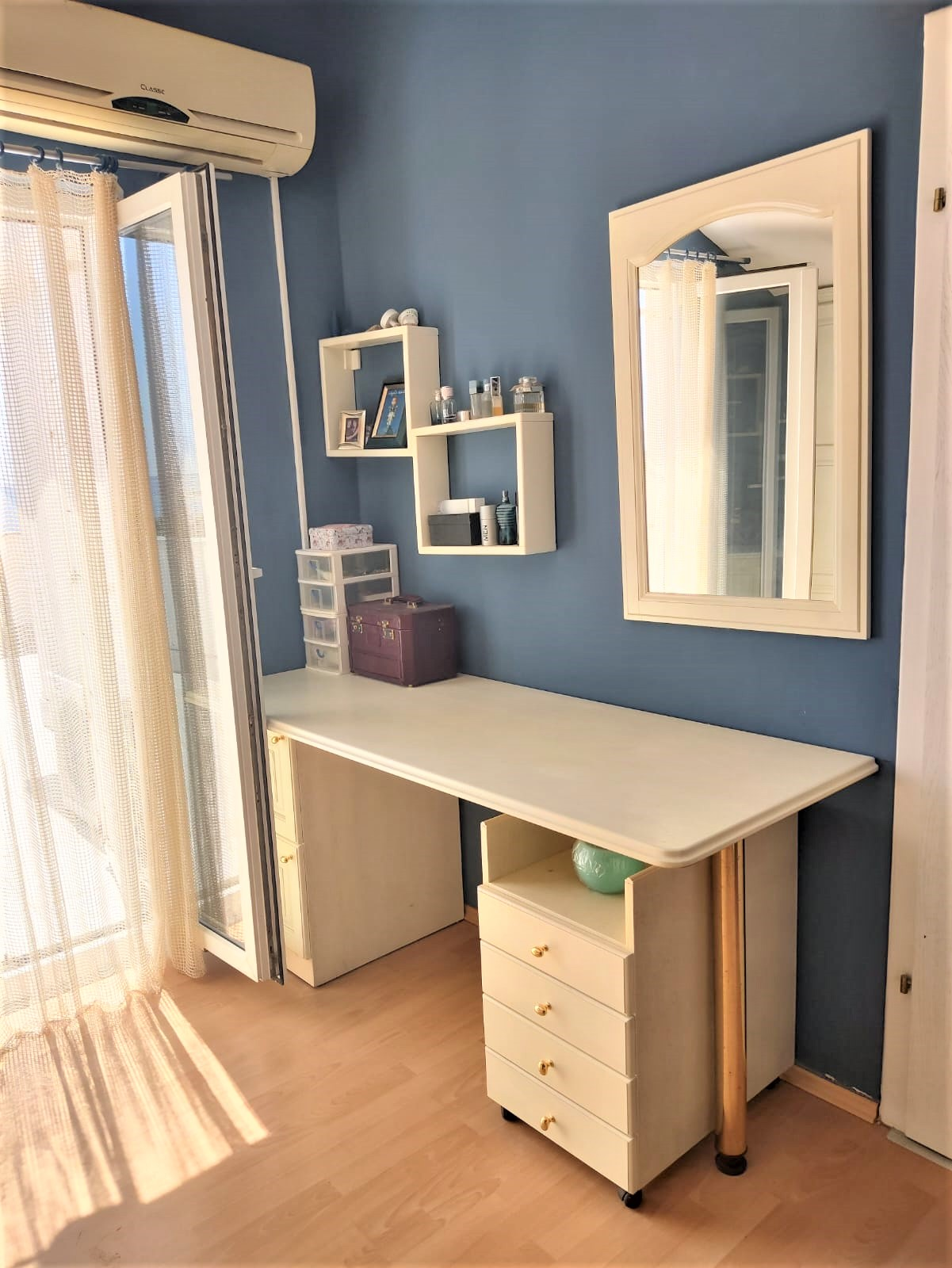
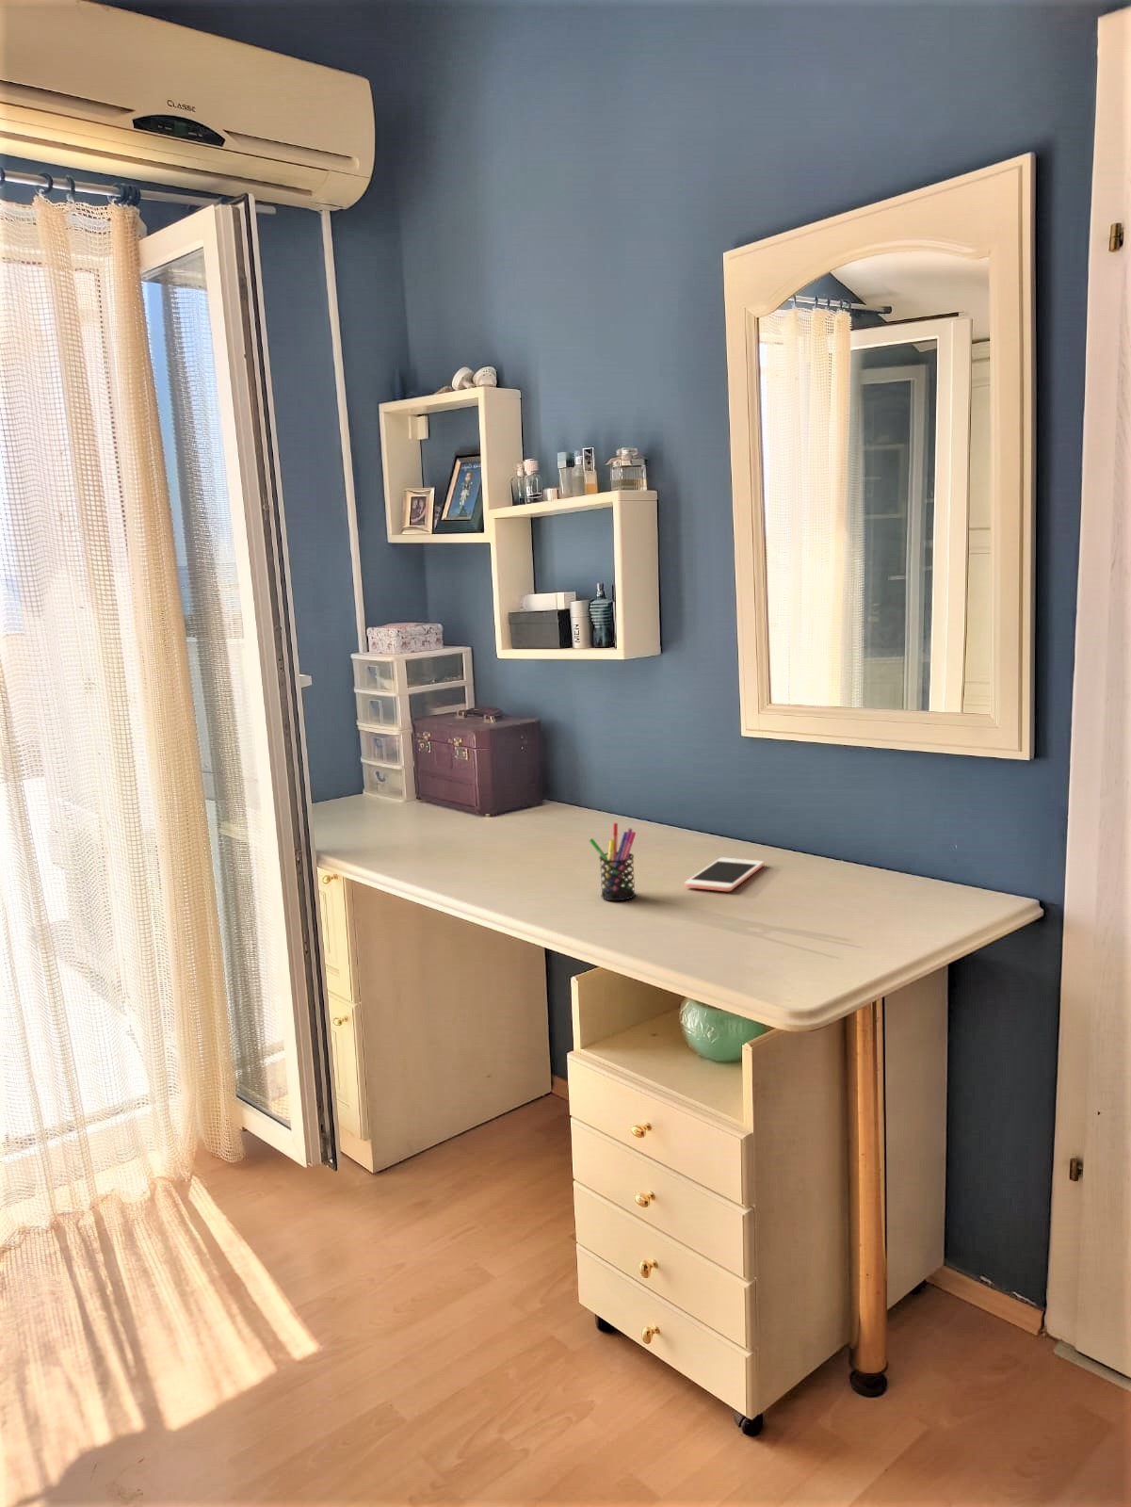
+ pen holder (612, 860)
+ cell phone (725, 874)
